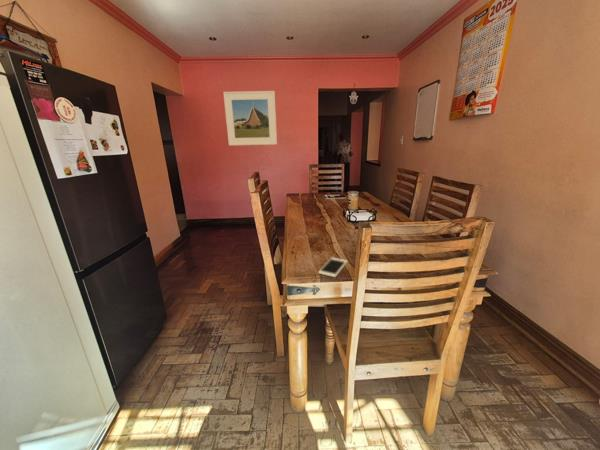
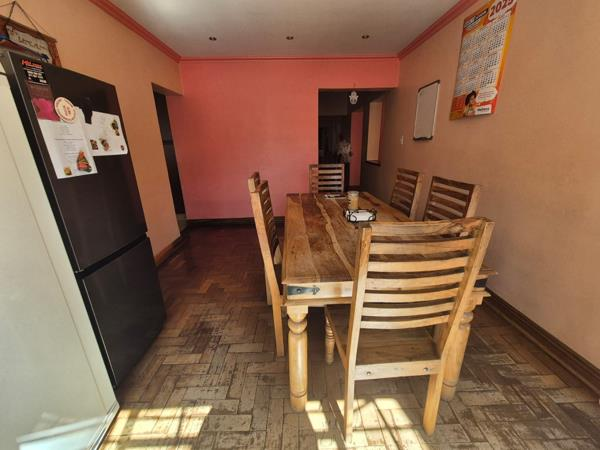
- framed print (251, 119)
- cell phone (333, 266)
